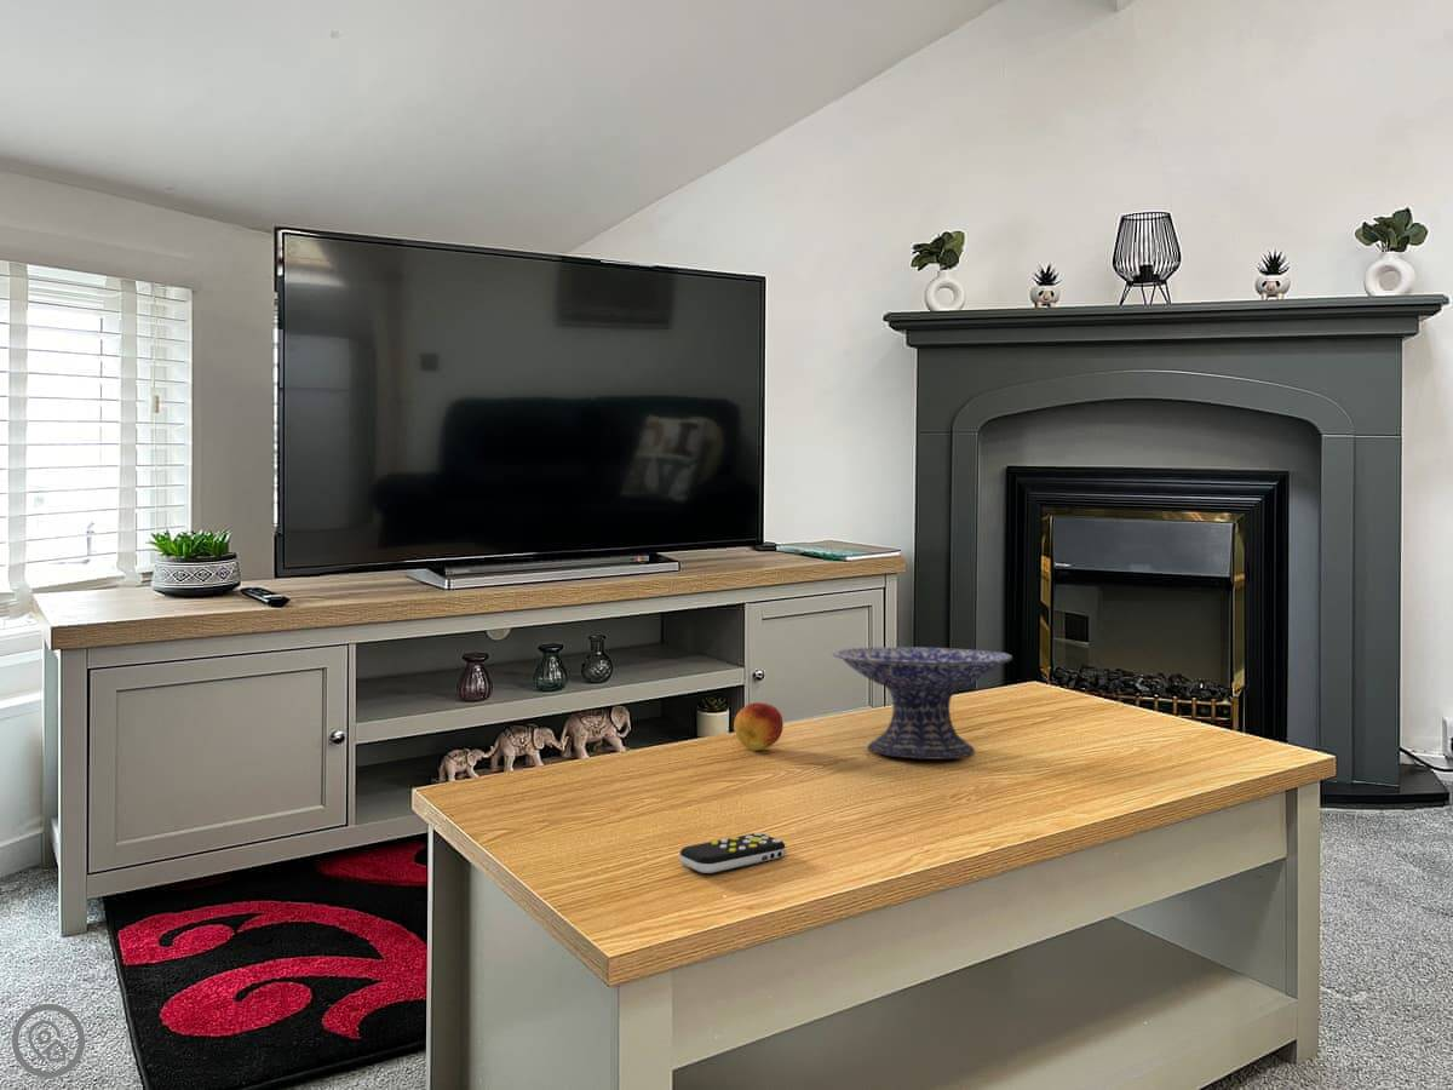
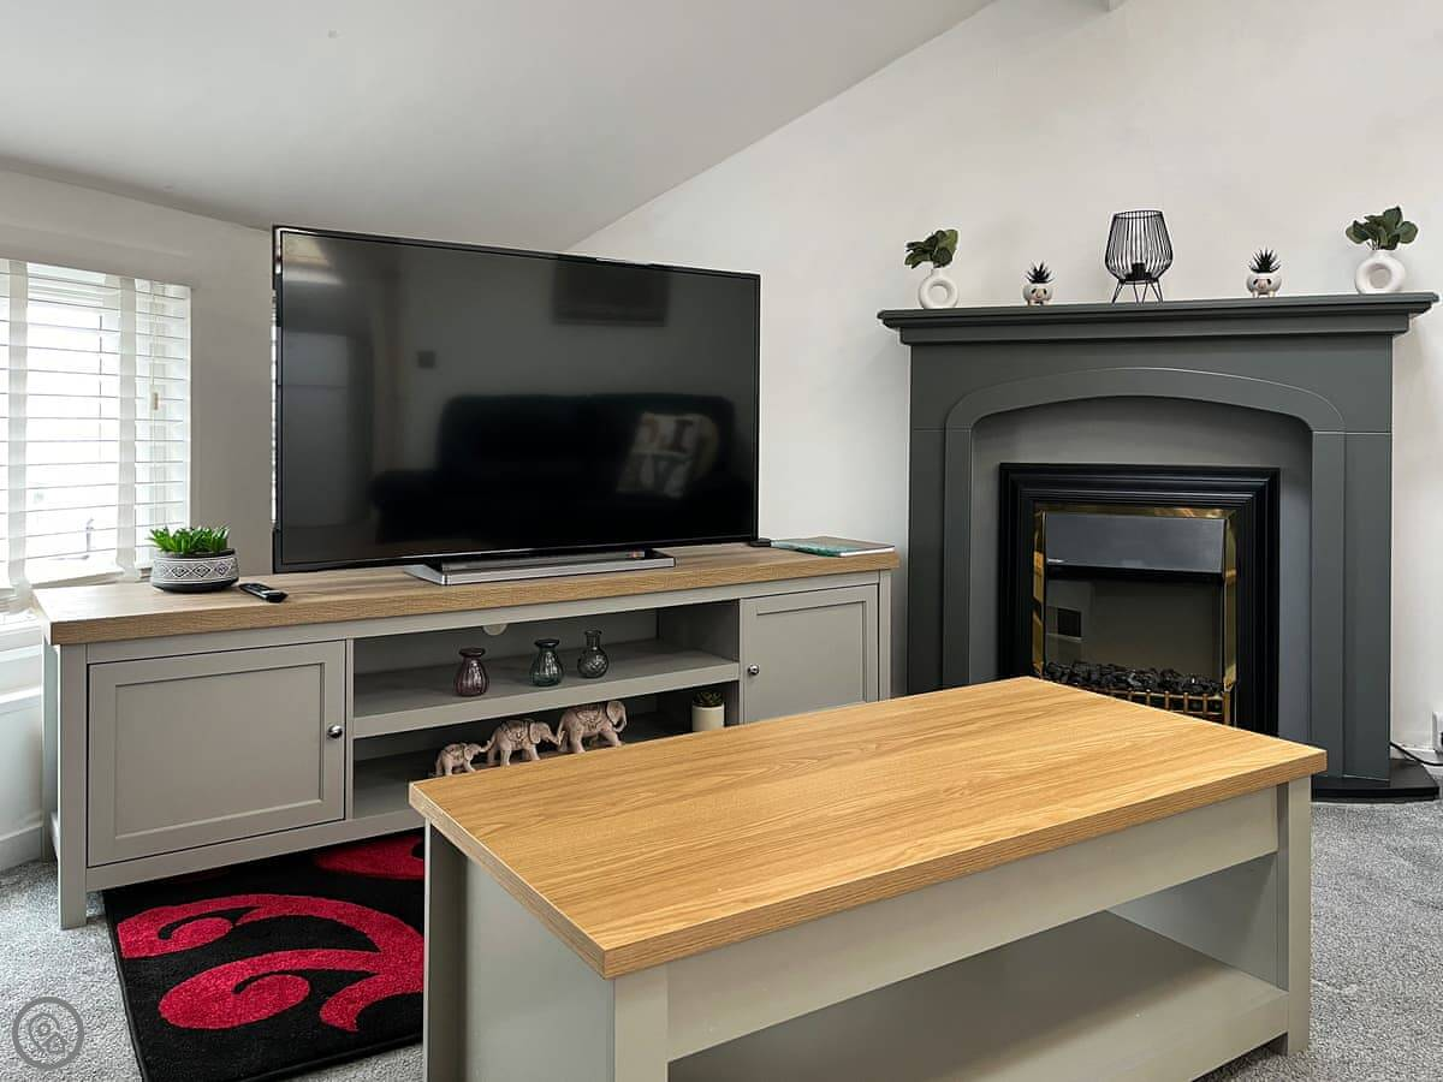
- remote control (733, 851)
- fruit (758, 725)
- decorative bowl (920, 700)
